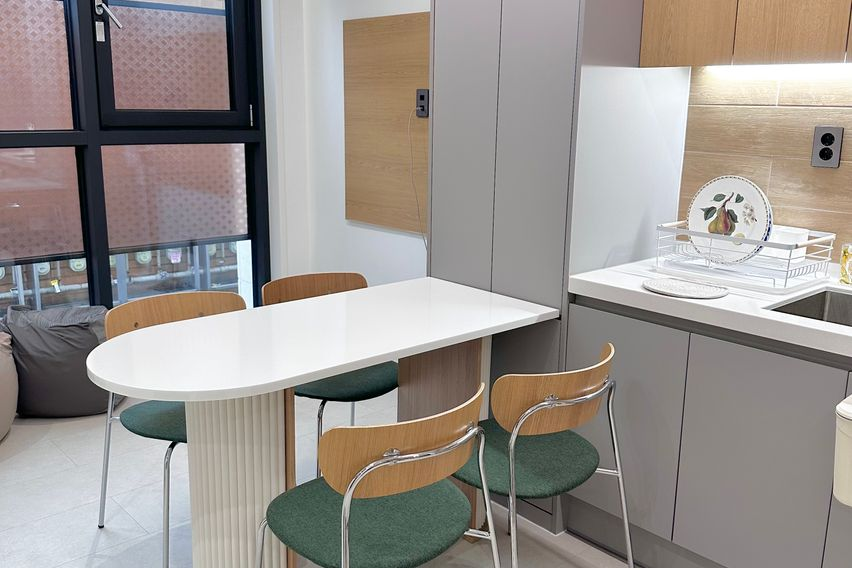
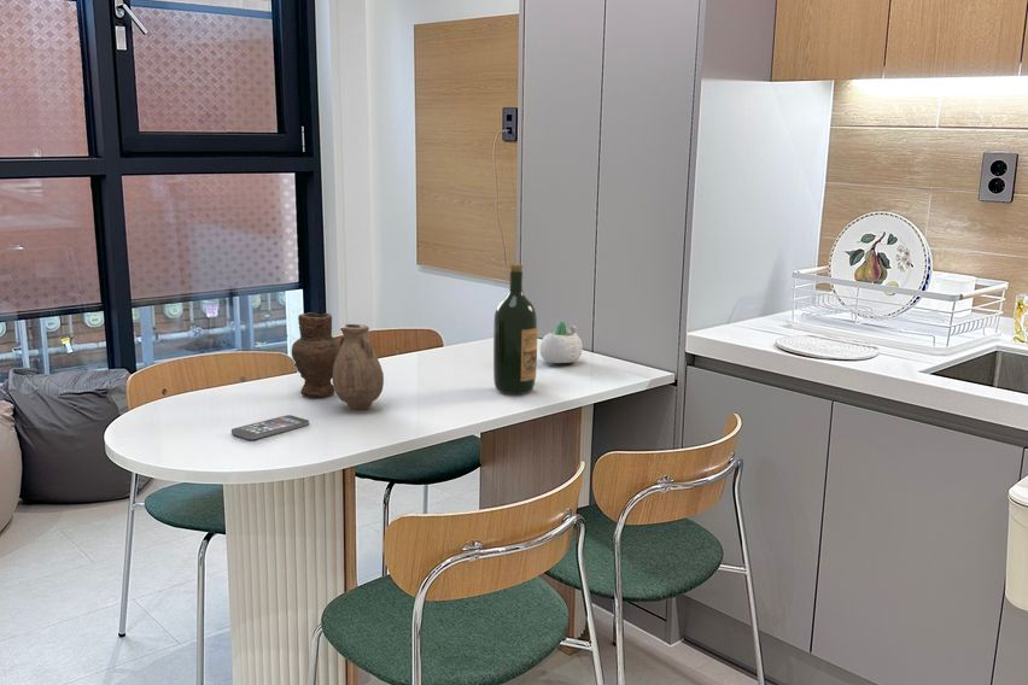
+ succulent planter (562, 341)
+ wine bottle (515, 328)
+ smartphone (270, 426)
+ vase (334, 359)
